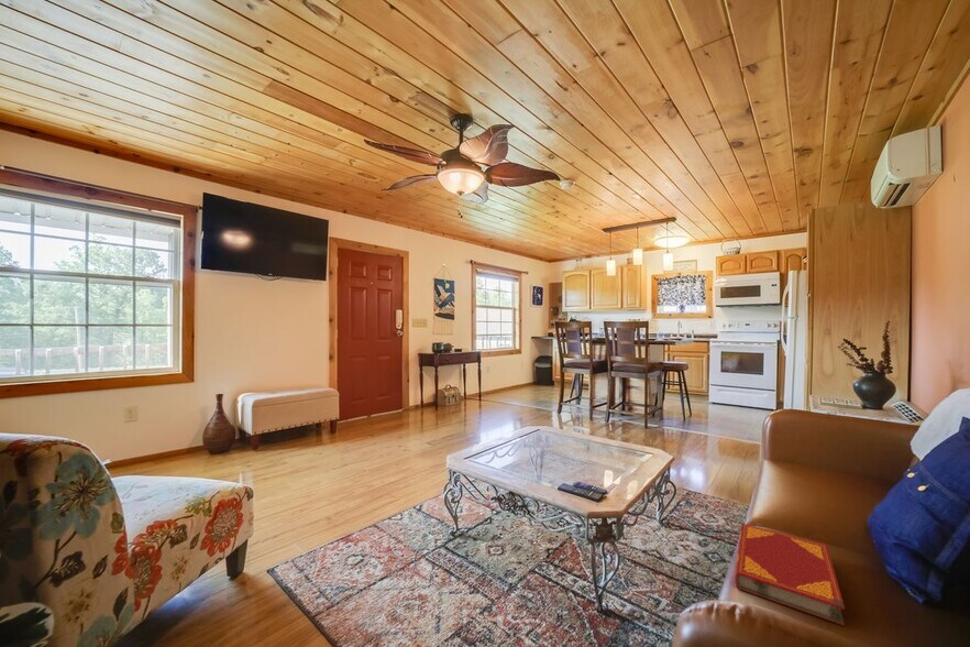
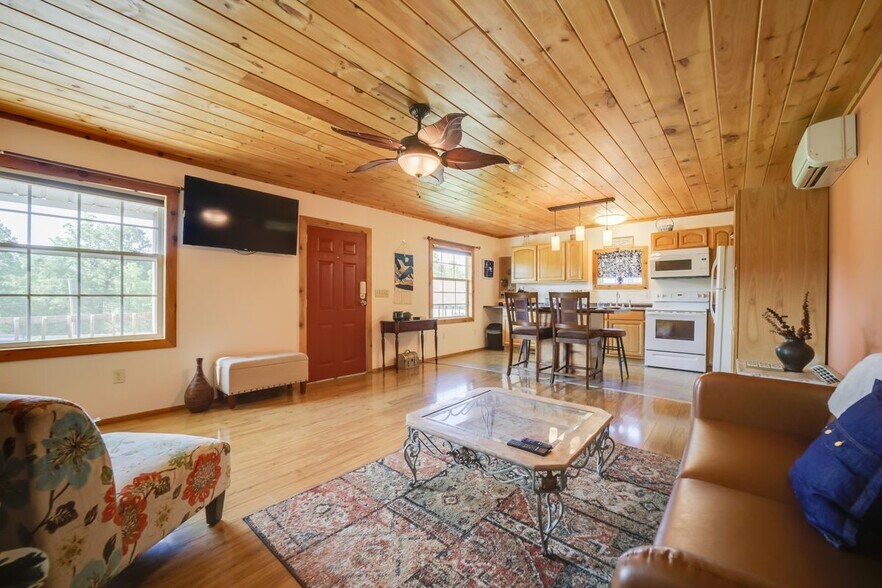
- hardback book (783, 564)
